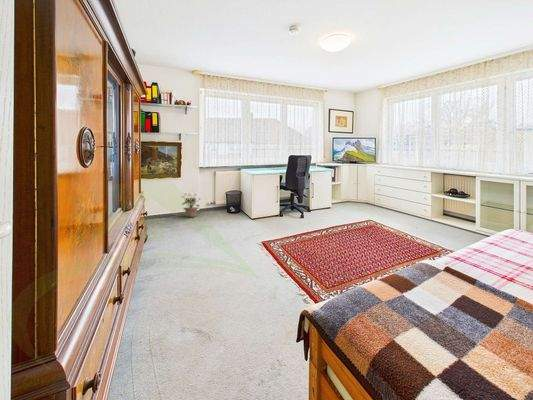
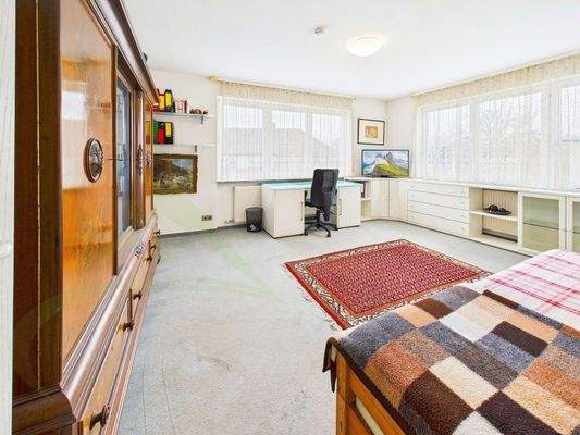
- potted plant (190, 204)
